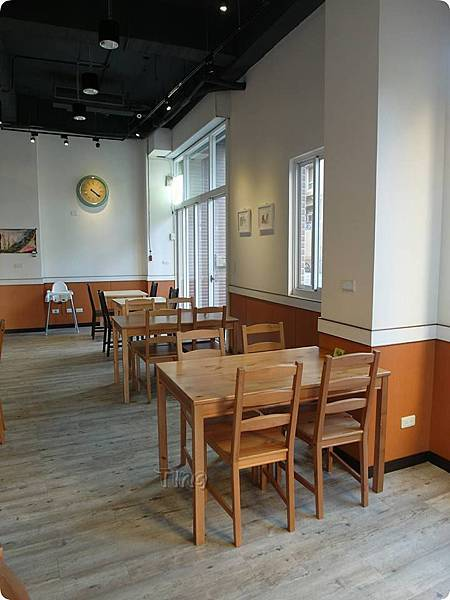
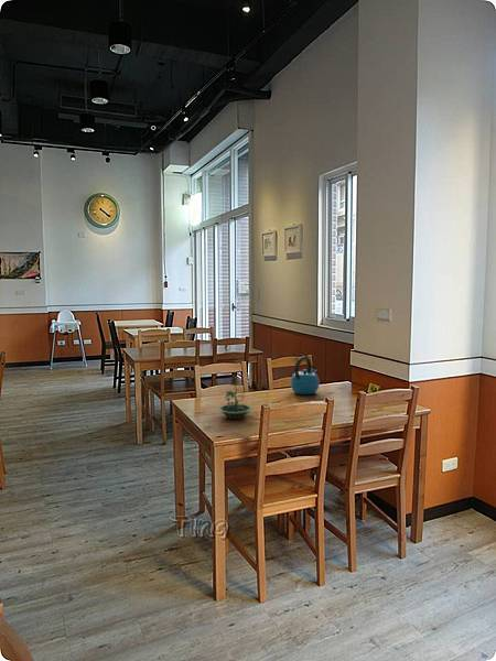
+ terrarium (236, 389)
+ kettle (305, 373)
